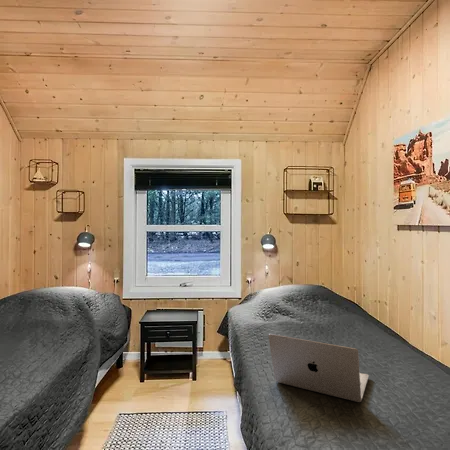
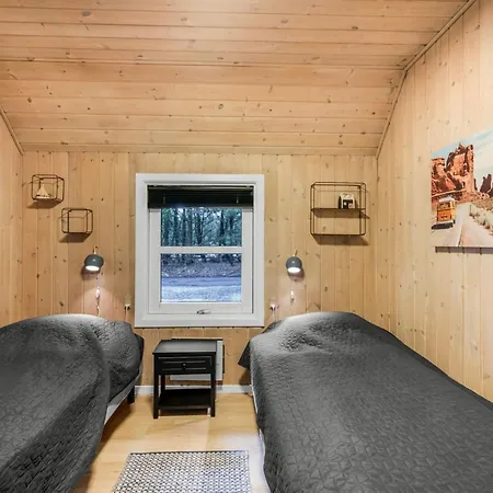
- laptop (320, 356)
